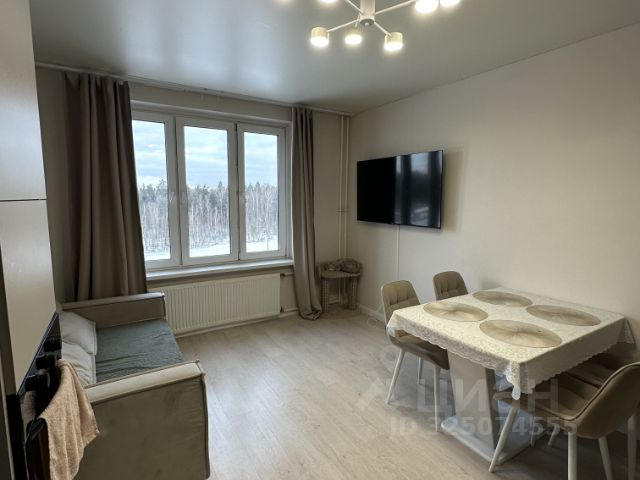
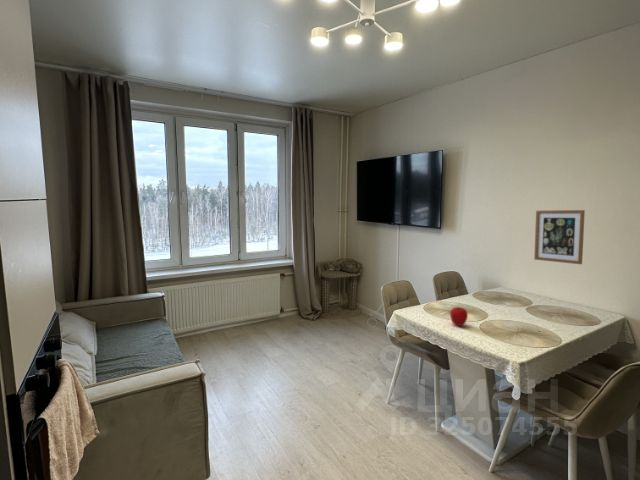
+ wall art (558, 236)
+ apple (458, 316)
